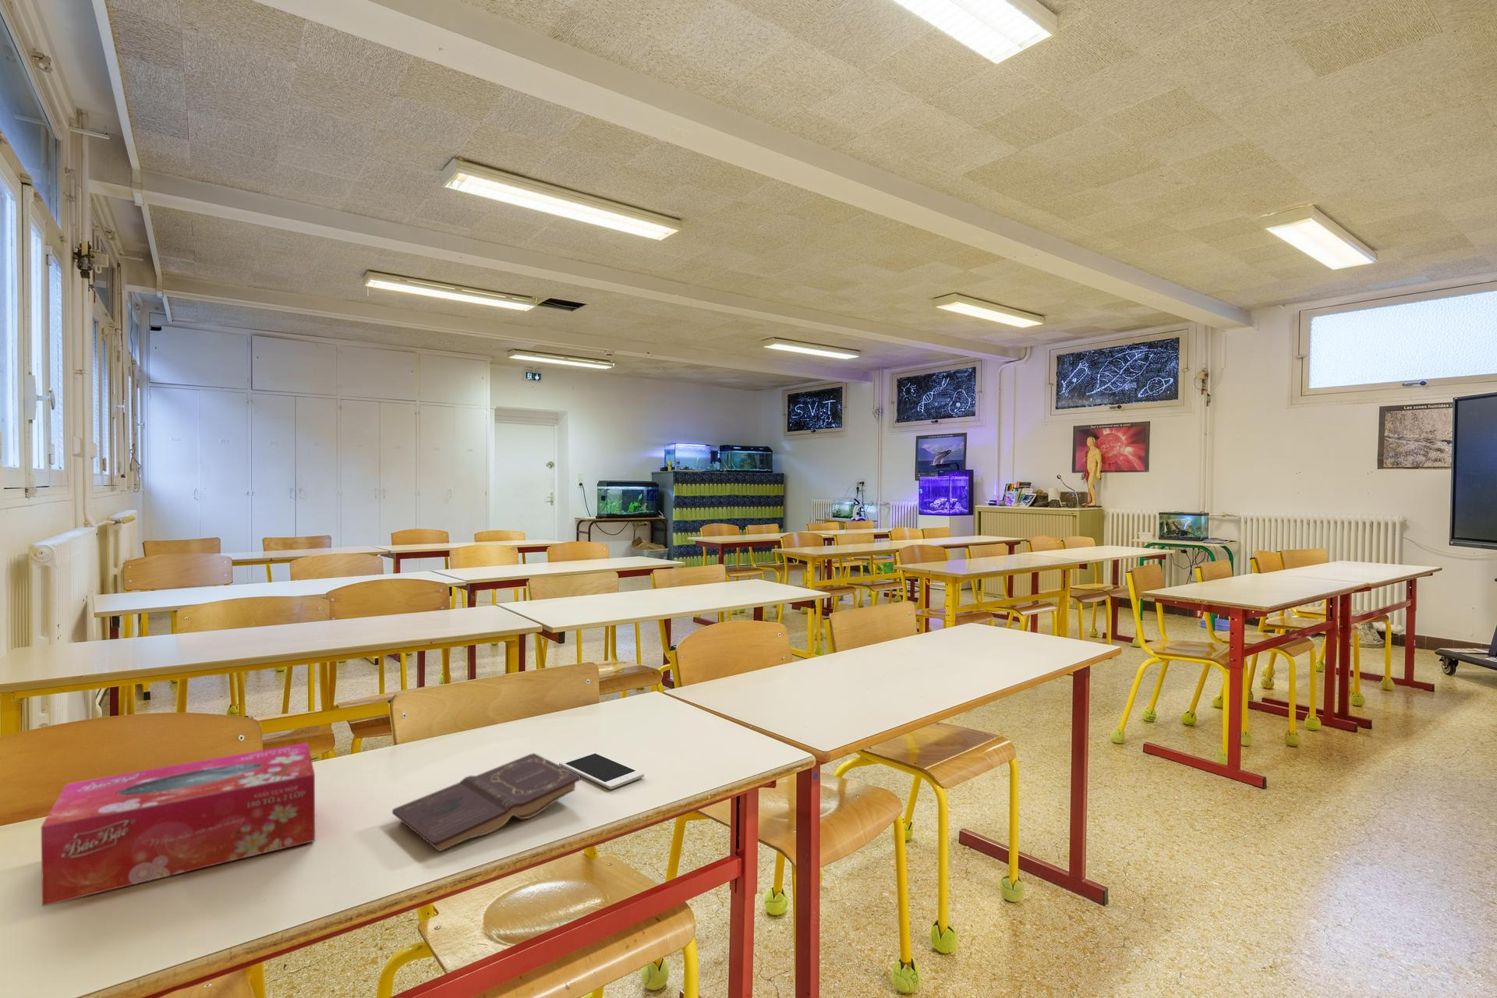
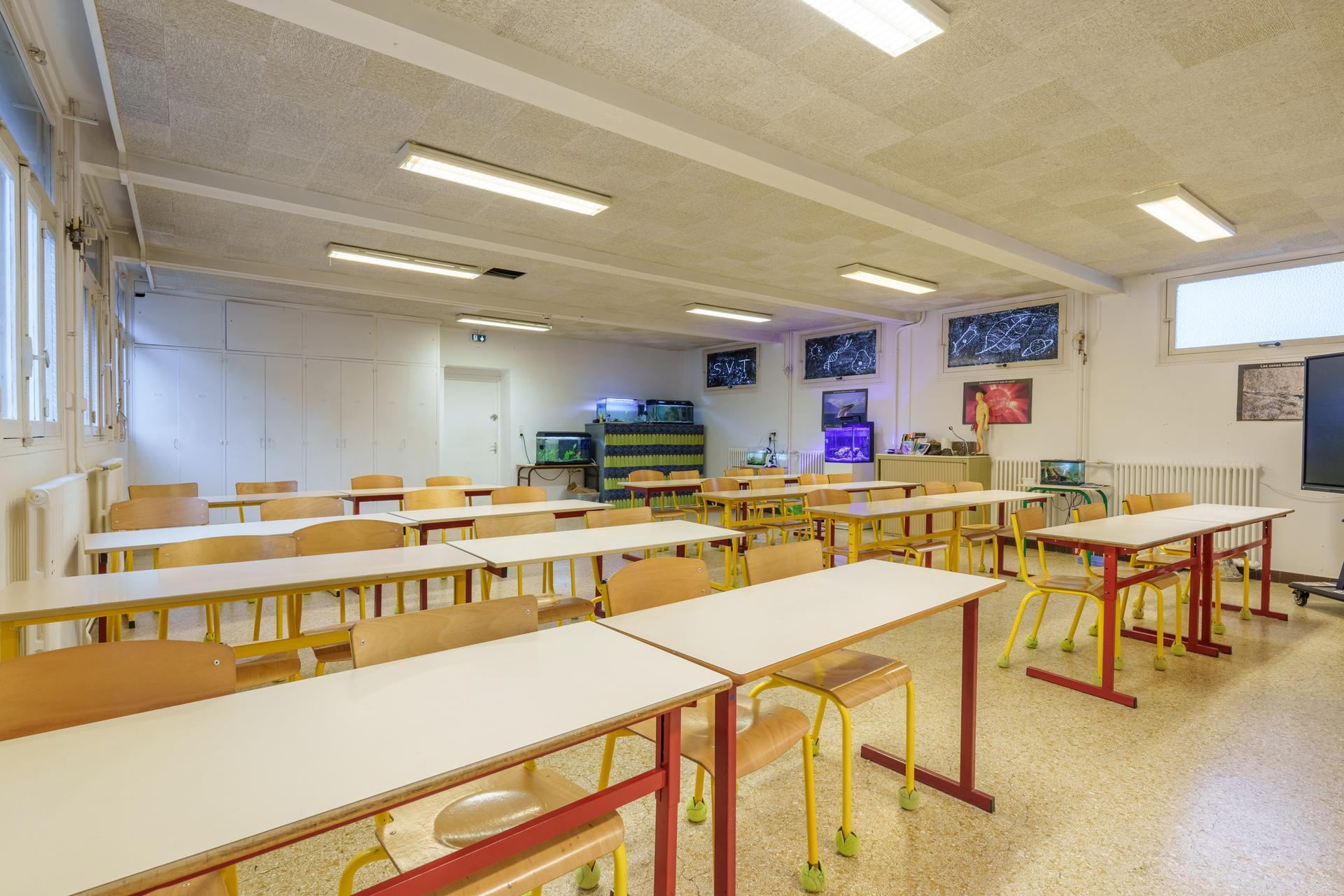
- tissue box (194, 812)
- cell phone (600, 769)
- book (488, 796)
